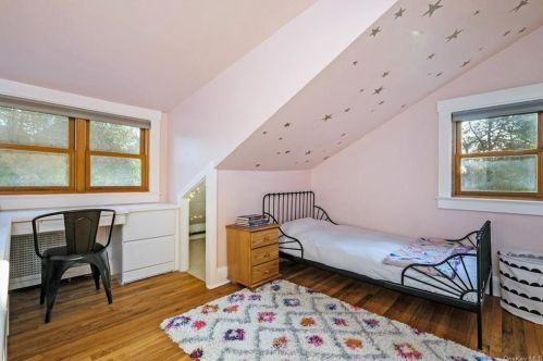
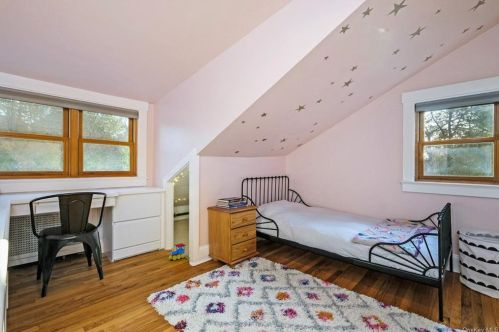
+ toy train (176, 251)
